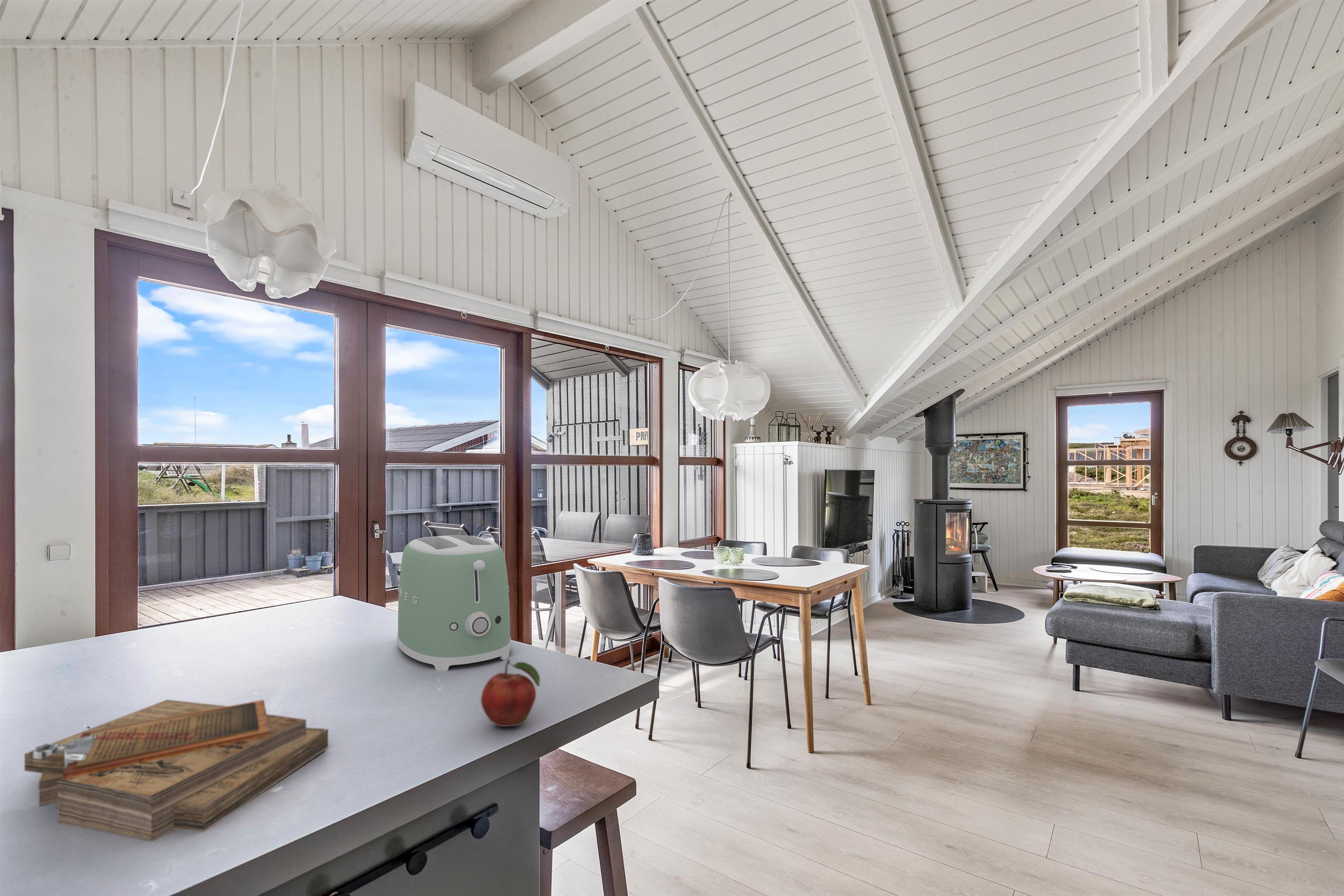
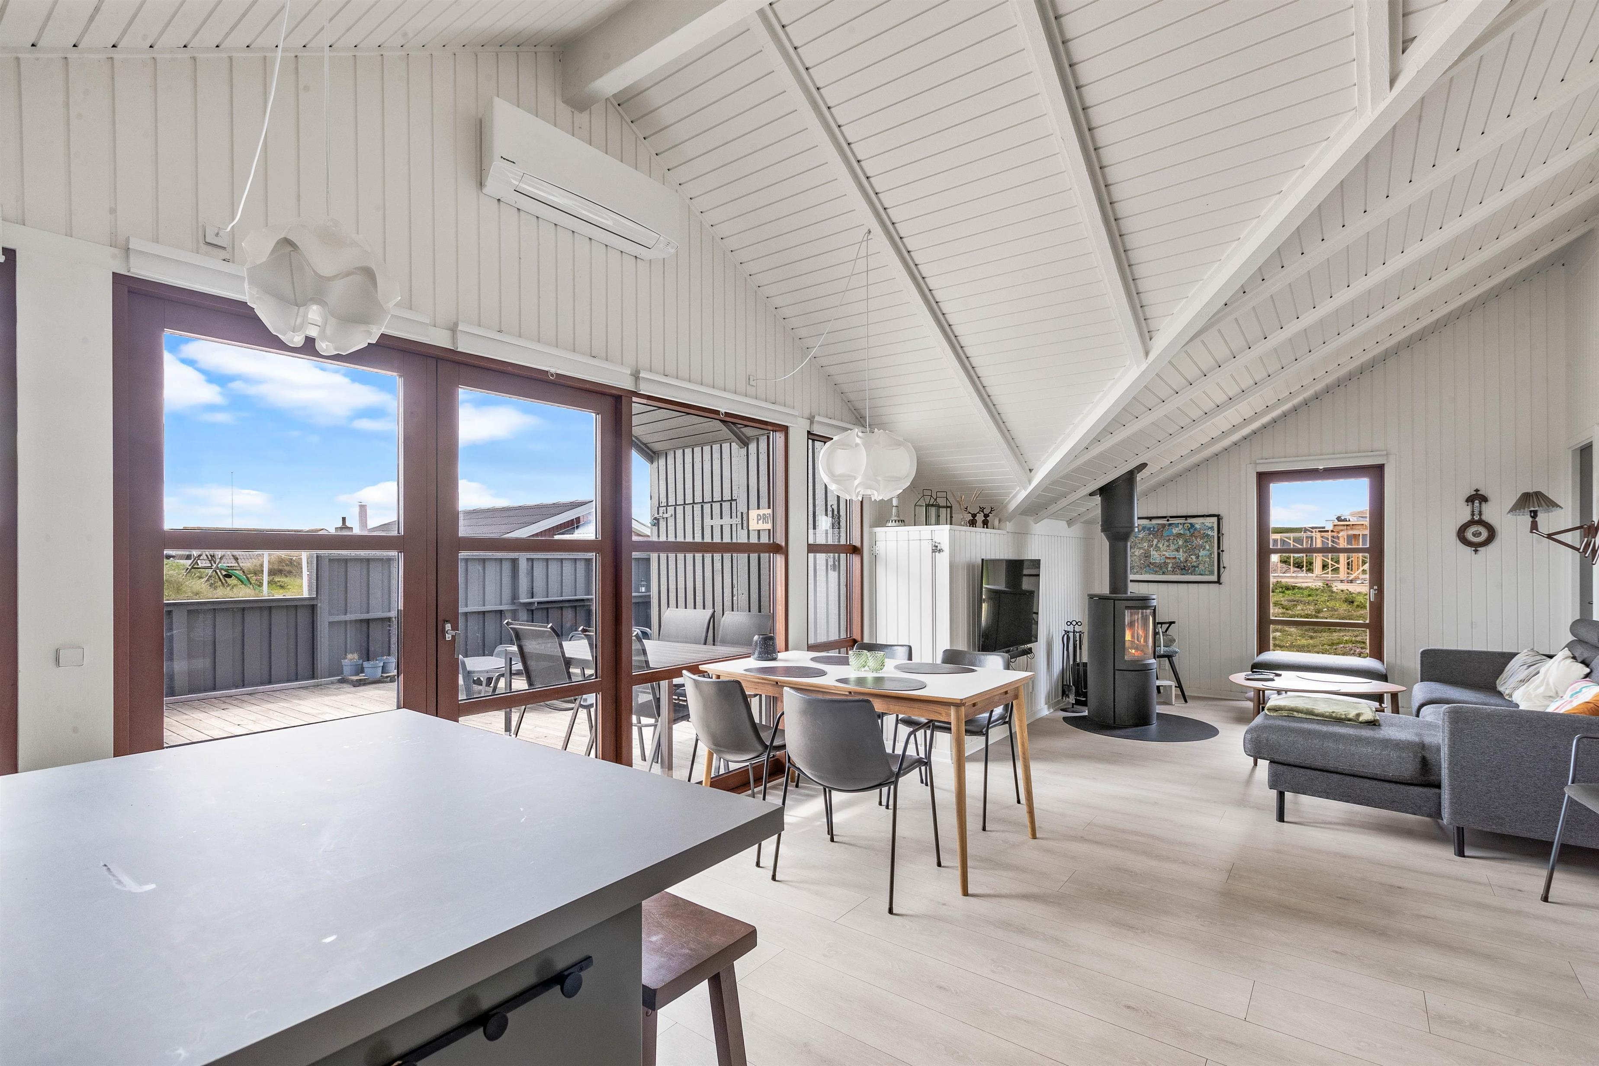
- fruit (512, 692)
- clipboard (186, 748)
- toaster (453, 593)
